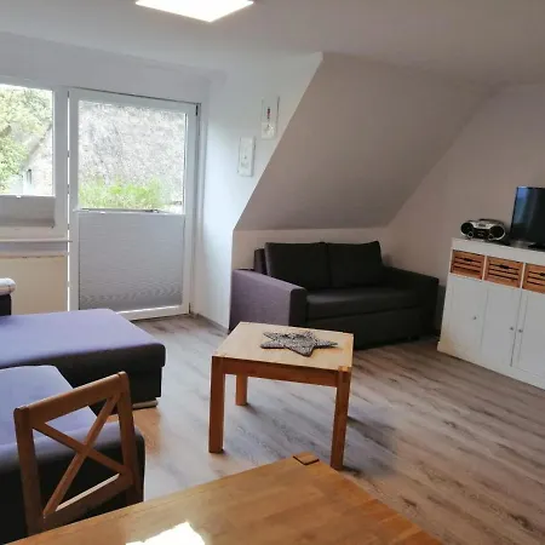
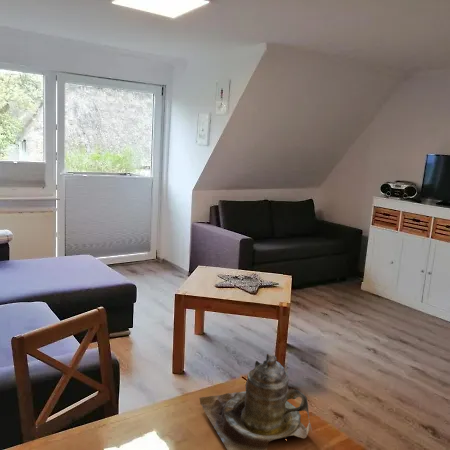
+ teapot (257, 388)
